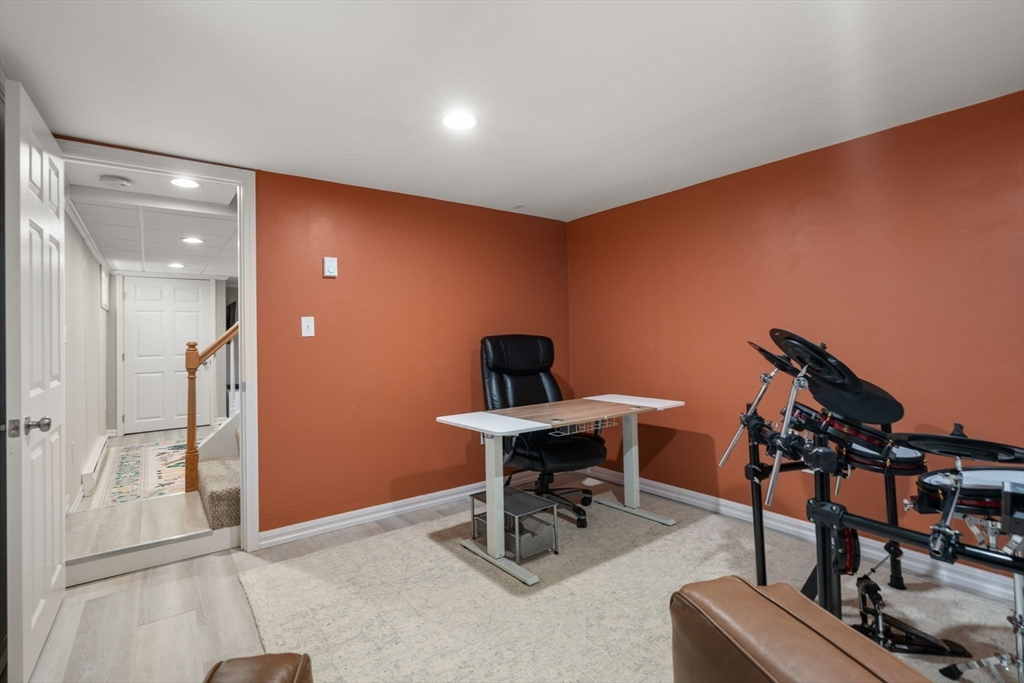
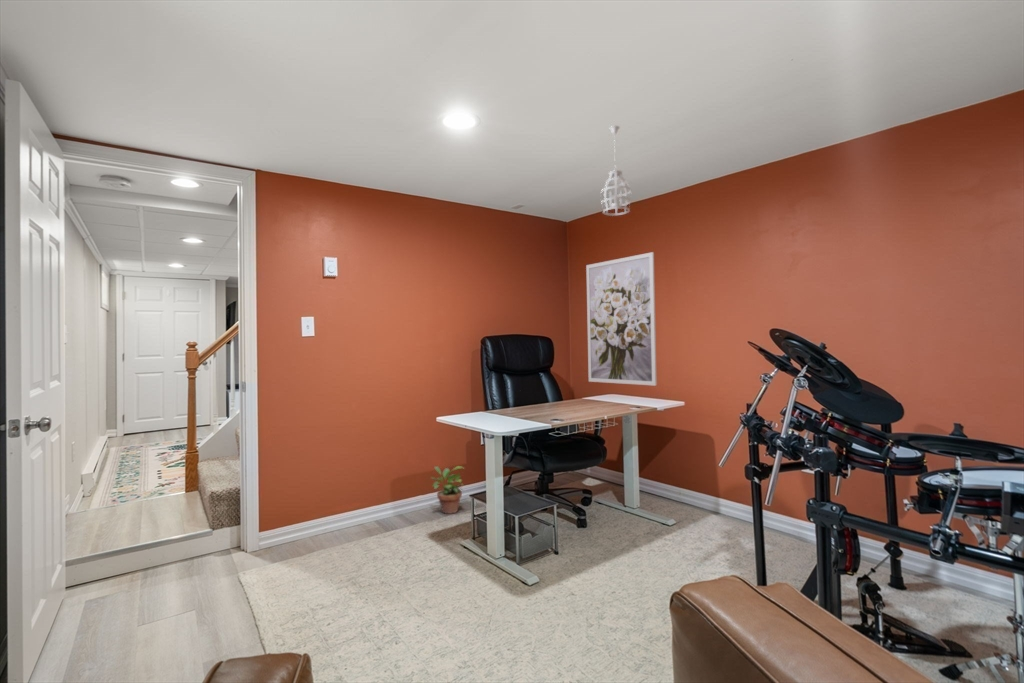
+ pendant light (615, 169)
+ potted plant (445, 488)
+ wall art (619, 321)
